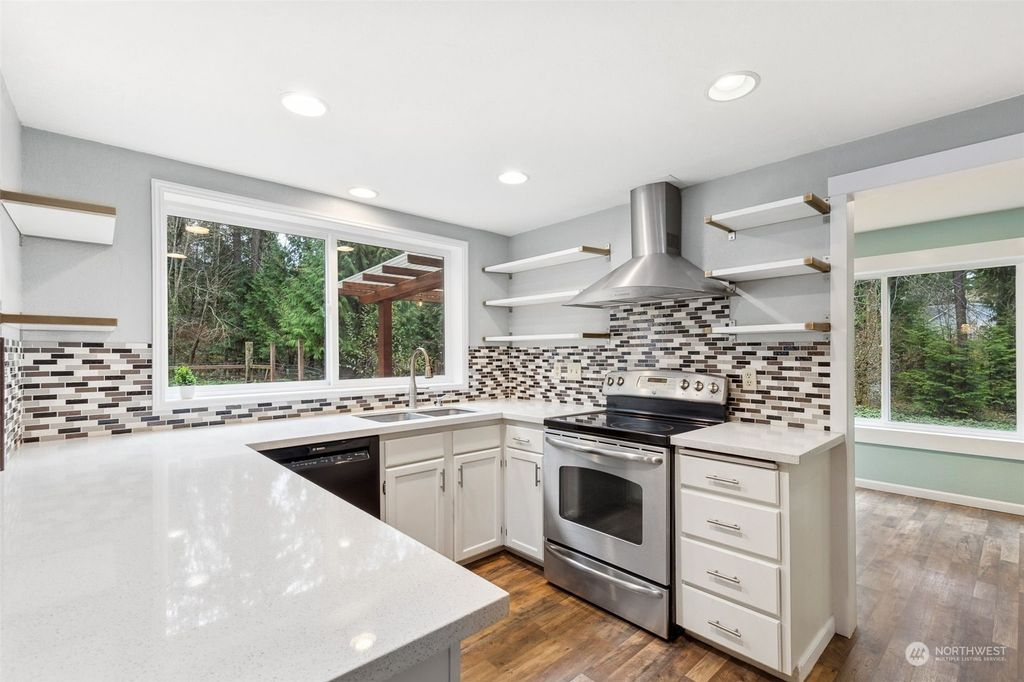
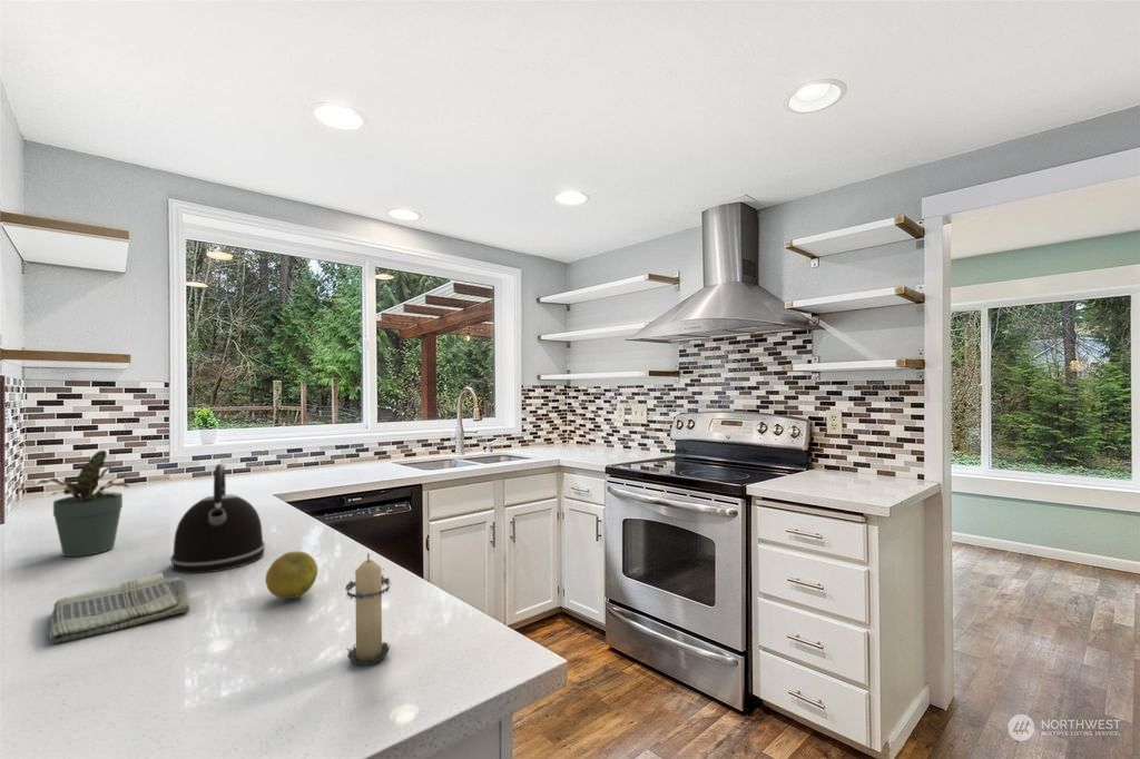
+ potted plant (86, 502)
+ dish towel (124, 602)
+ candle (368, 605)
+ fruit (292, 574)
+ kettle (219, 512)
